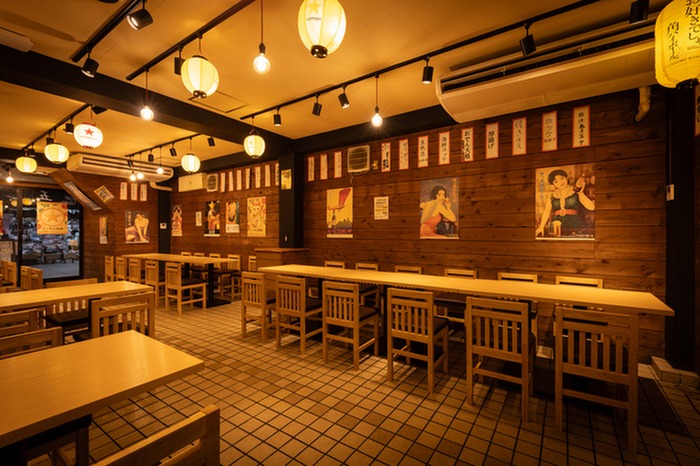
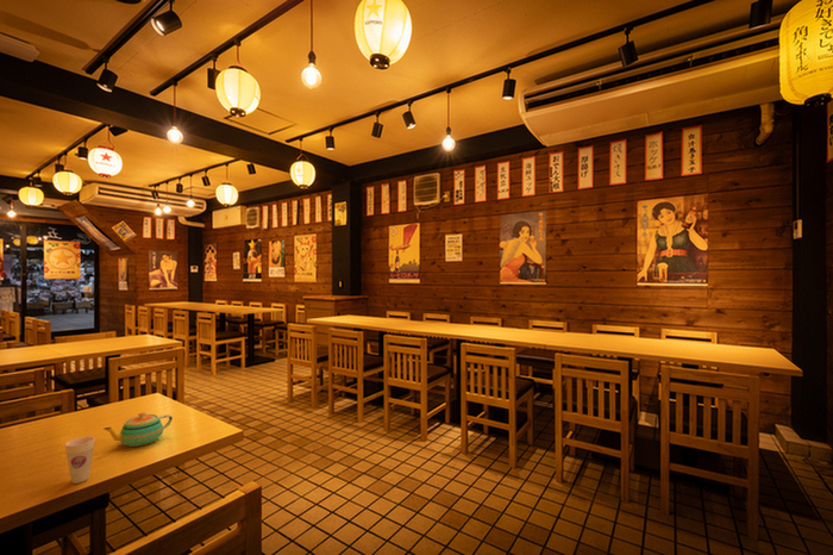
+ cup (80, 460)
+ teapot (139, 428)
